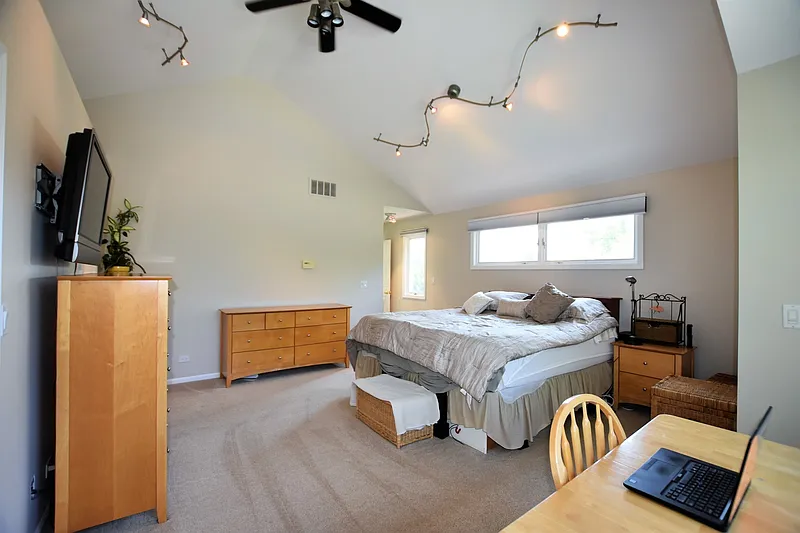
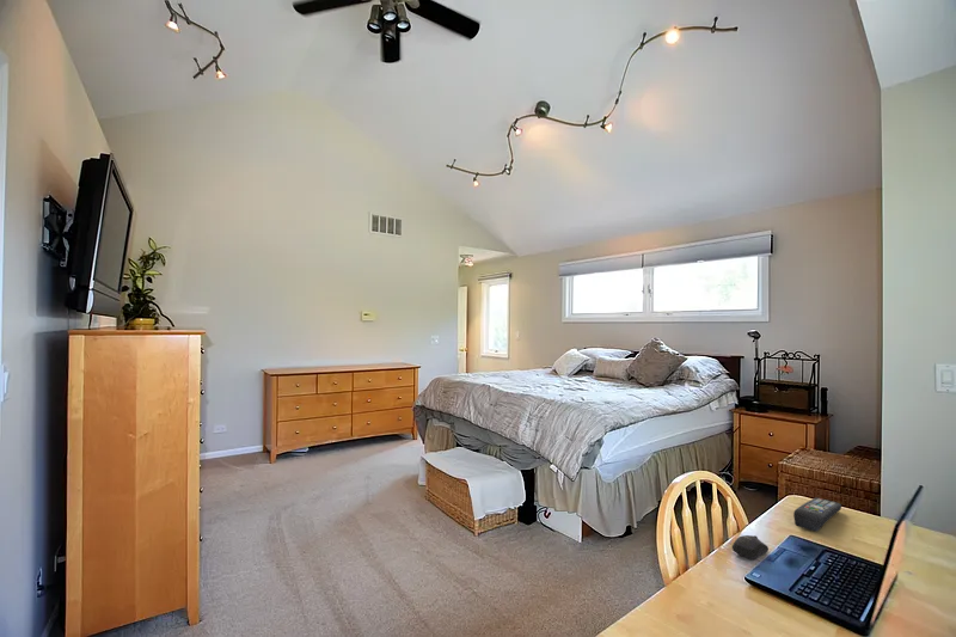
+ remote control (817, 510)
+ computer mouse (749, 544)
